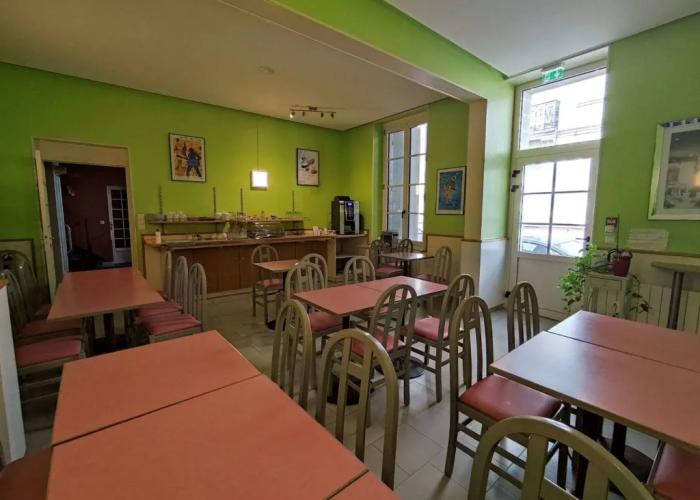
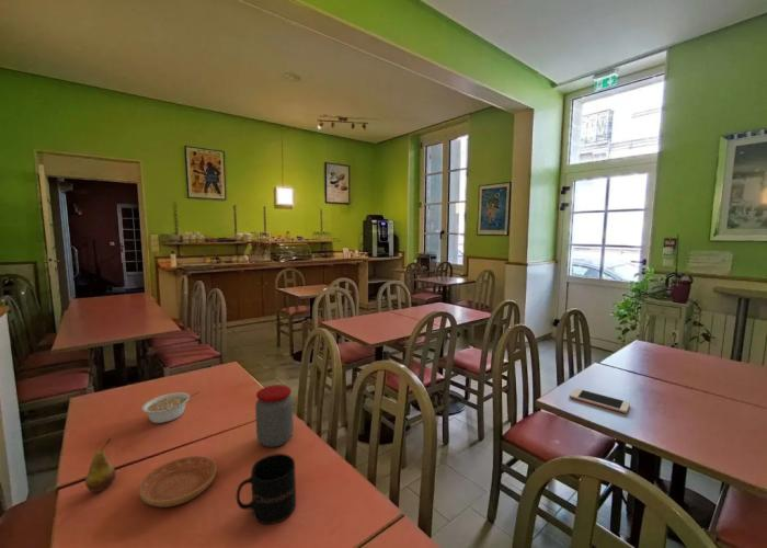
+ mug (266, 489)
+ jar (274, 414)
+ fruit (99, 465)
+ saucer (180, 481)
+ legume (168, 407)
+ cell phone (598, 399)
